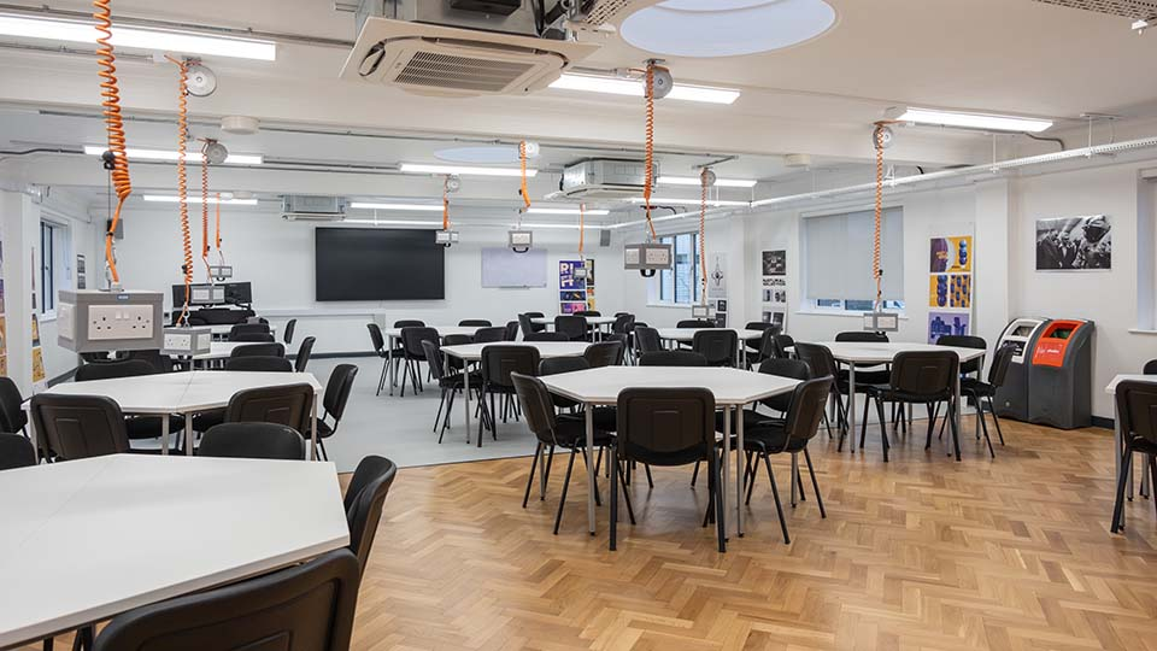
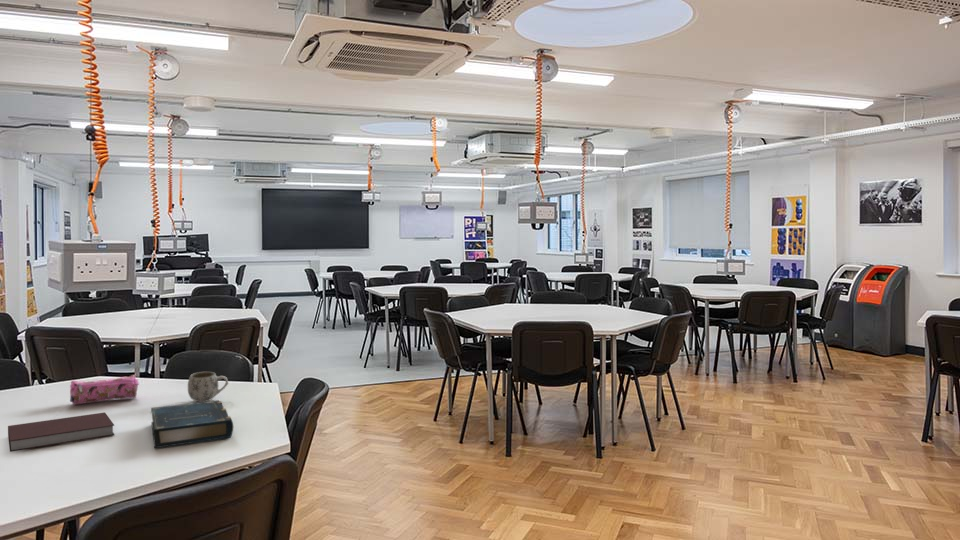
+ mug (208, 386)
+ notebook (61, 430)
+ pencil case (105, 389)
+ book (191, 421)
